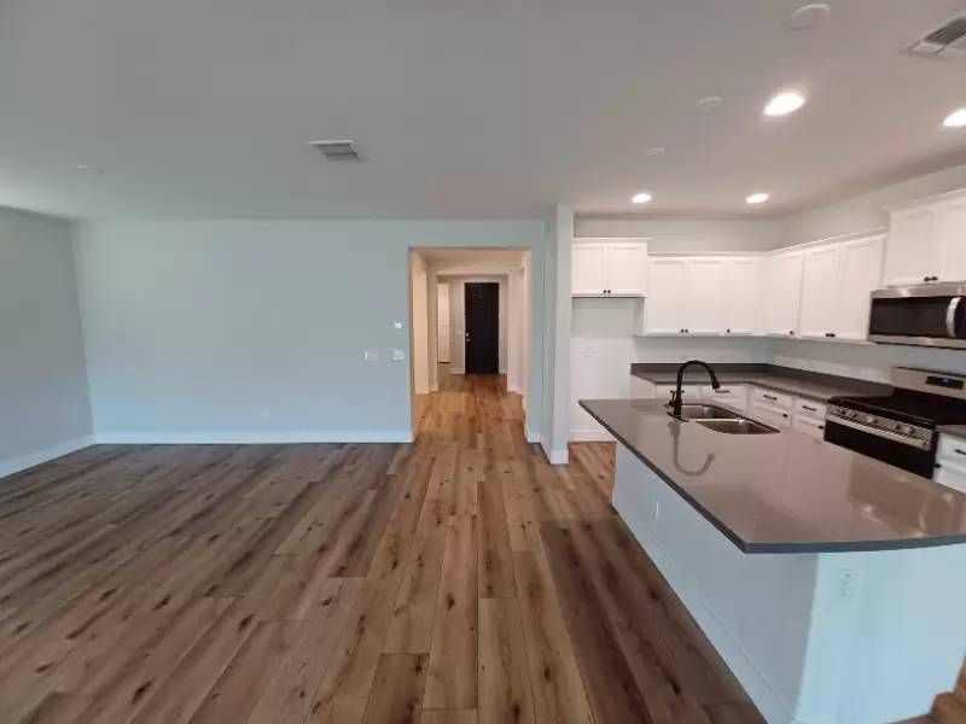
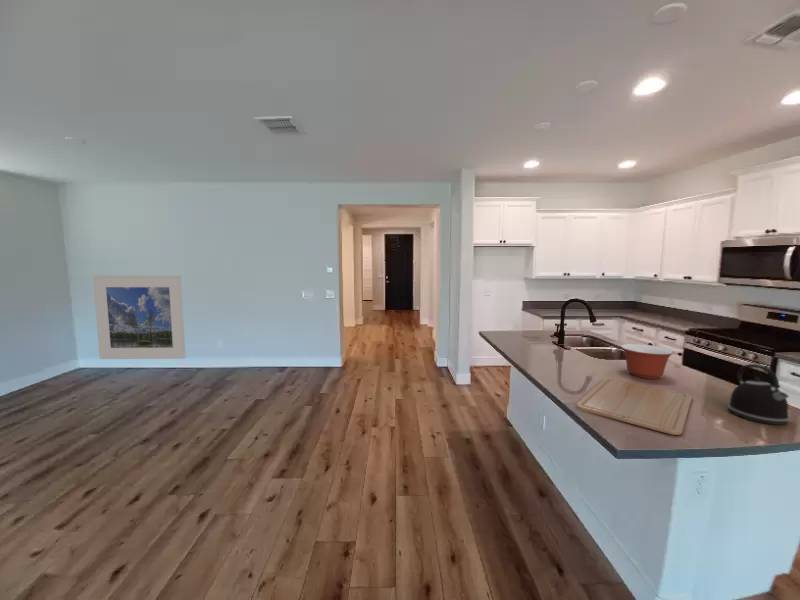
+ kettle (759, 390)
+ chopping board (635, 401)
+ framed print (140, 317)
+ mixing bowl (645, 362)
